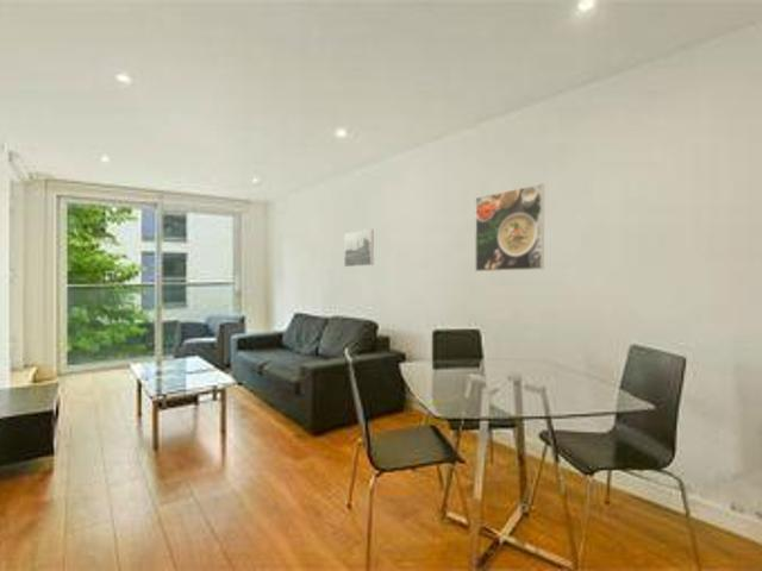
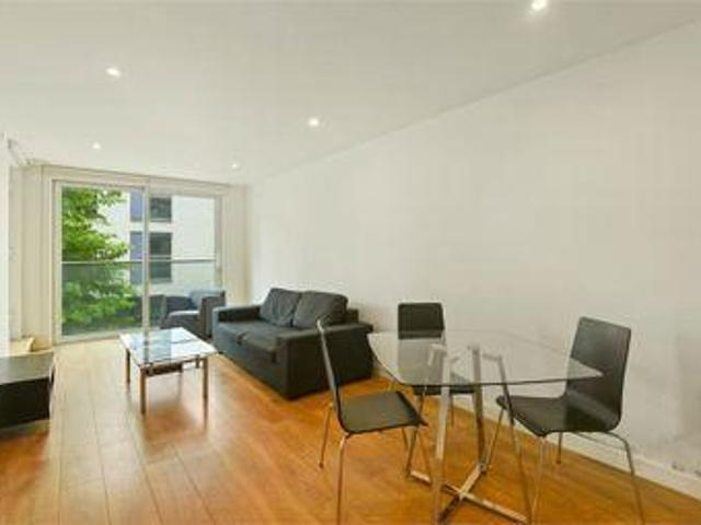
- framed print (507, 231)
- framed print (357, 249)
